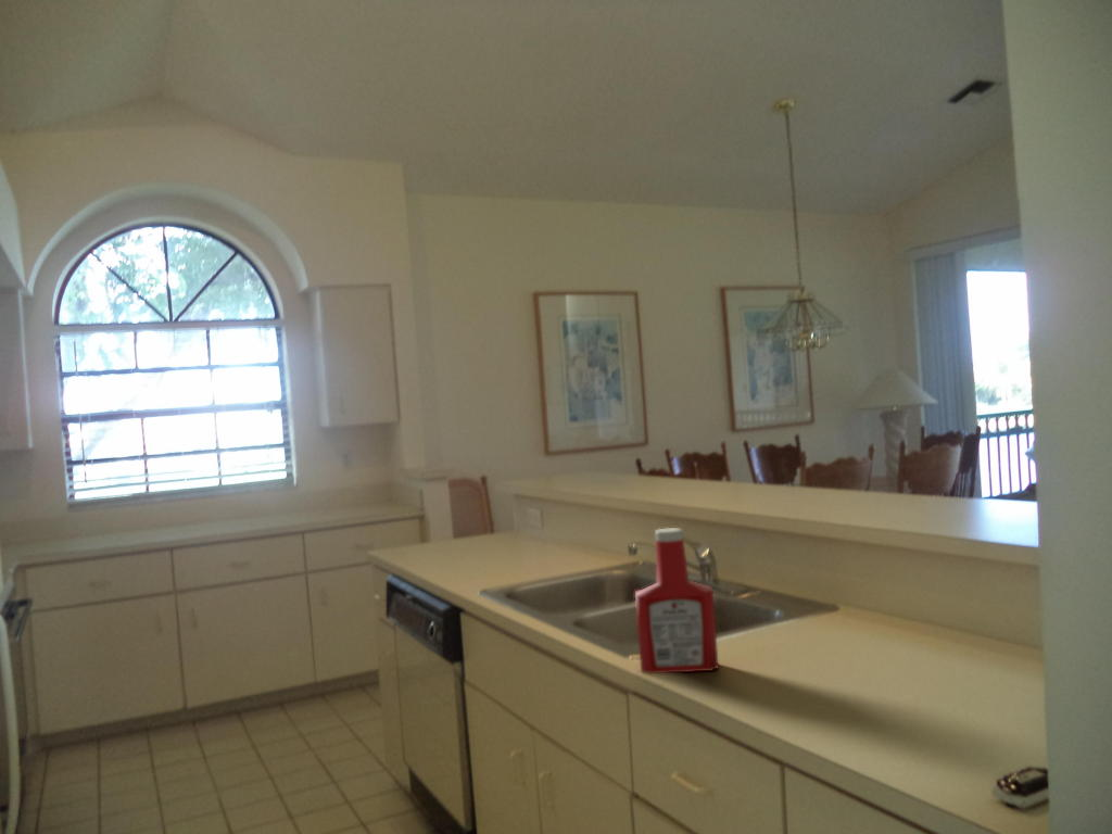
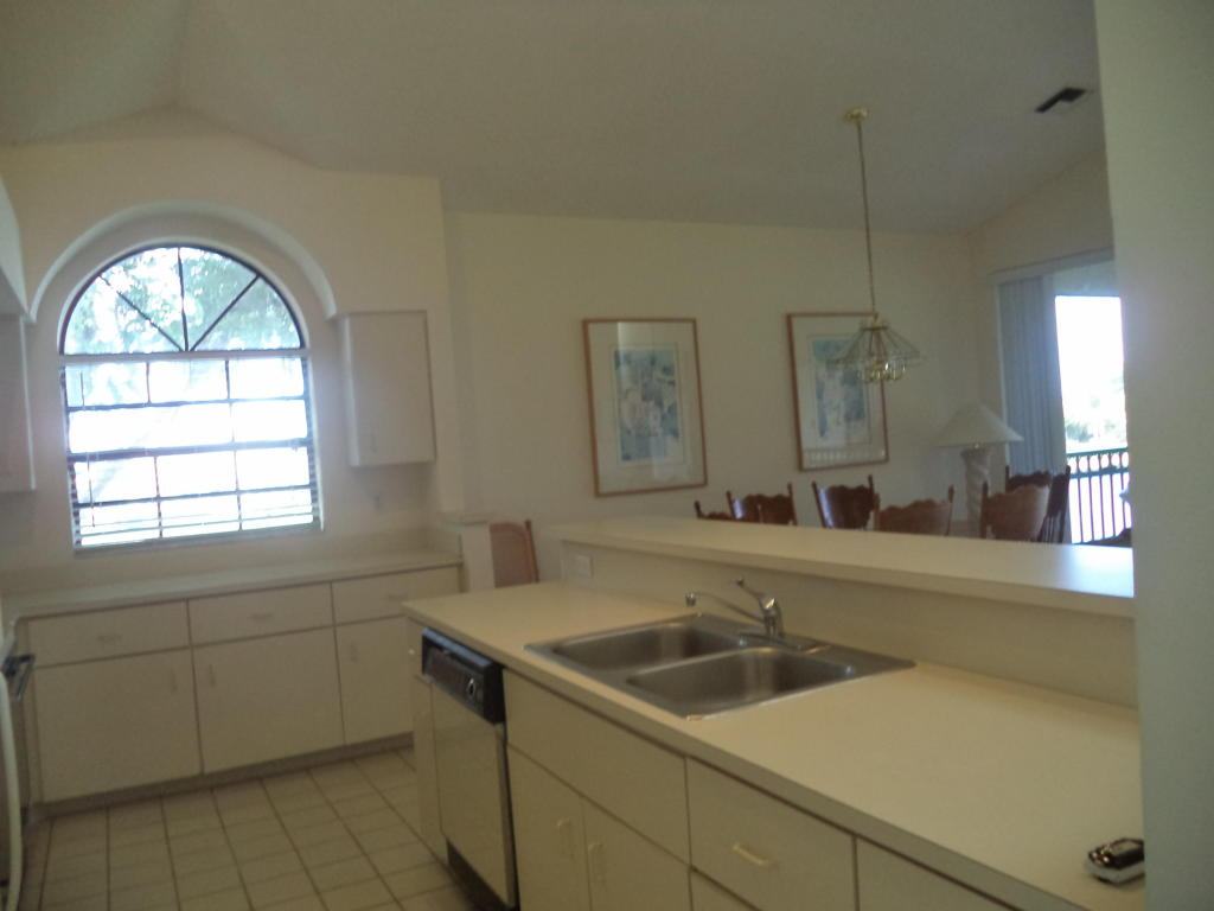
- soap bottle (673, 598)
